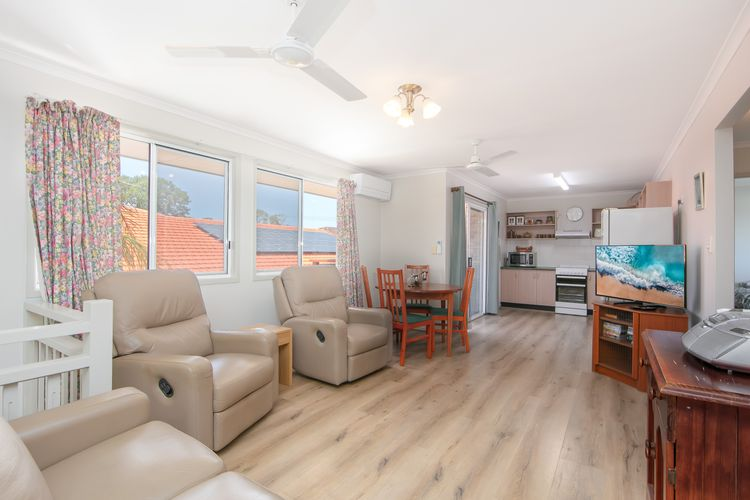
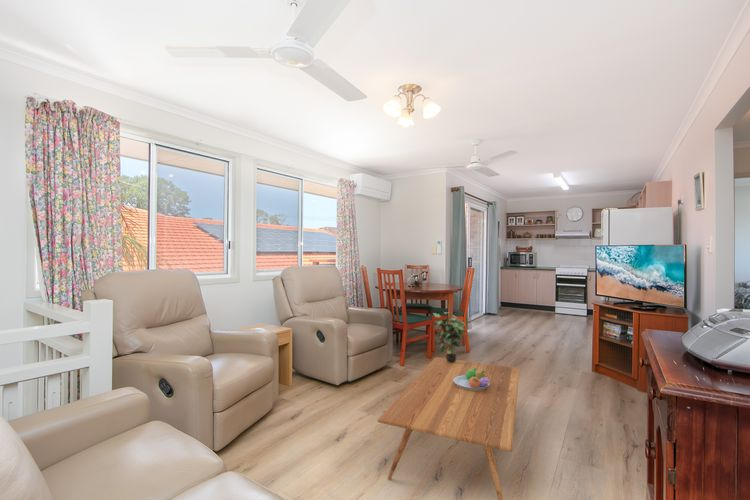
+ coffee table (461, 415)
+ potted plant (450, 337)
+ fruit bowl (472, 377)
